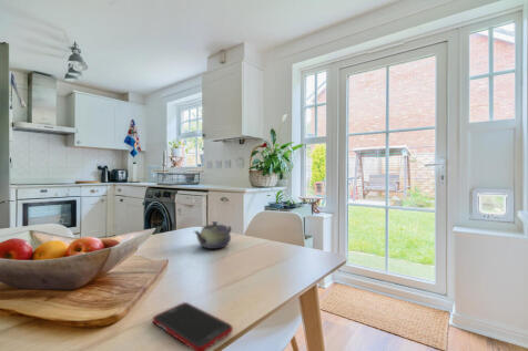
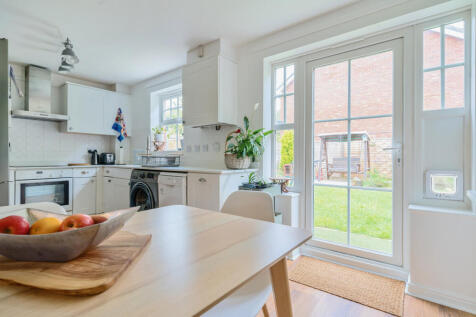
- cell phone (191, 323)
- teapot (213, 234)
